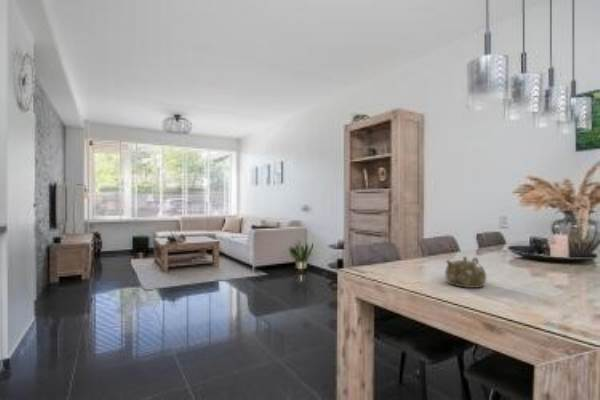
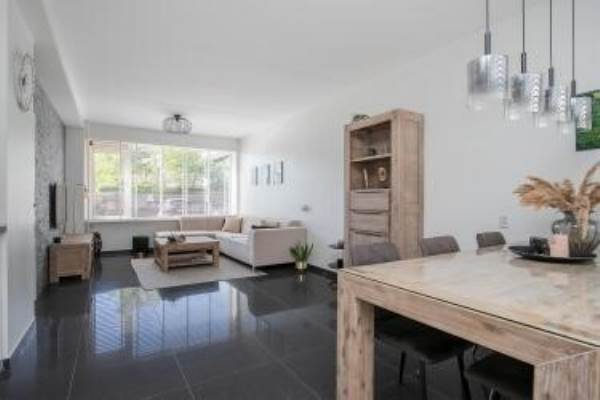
- teapot (463, 270)
